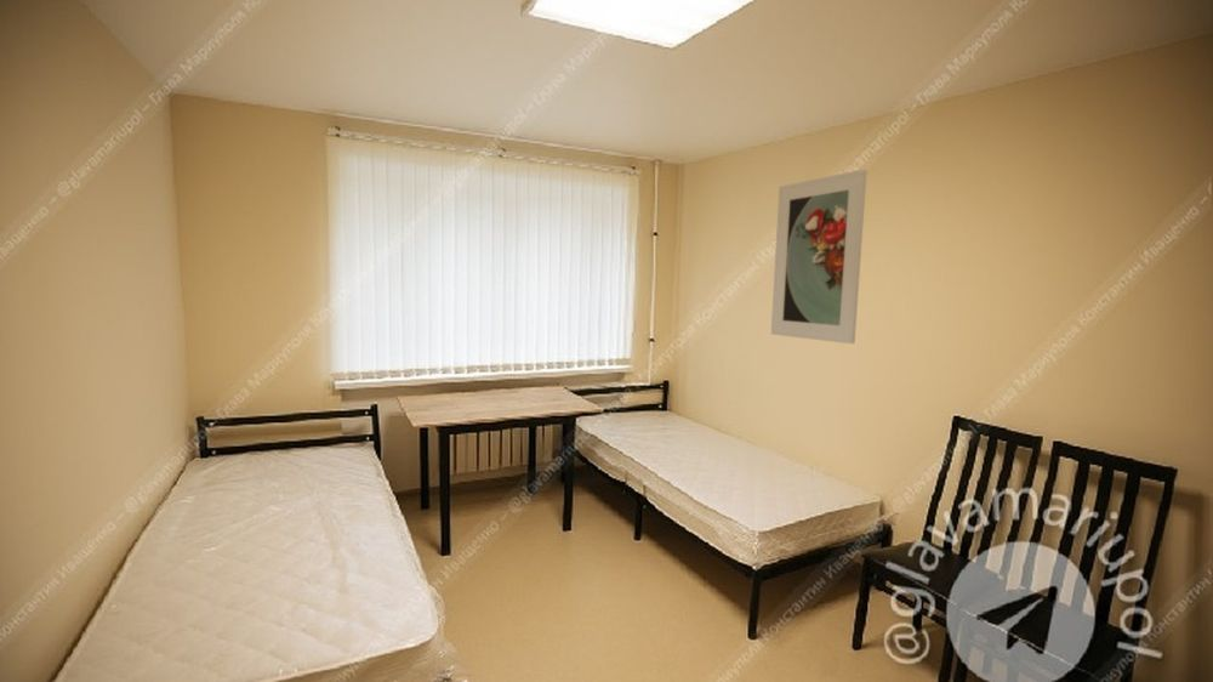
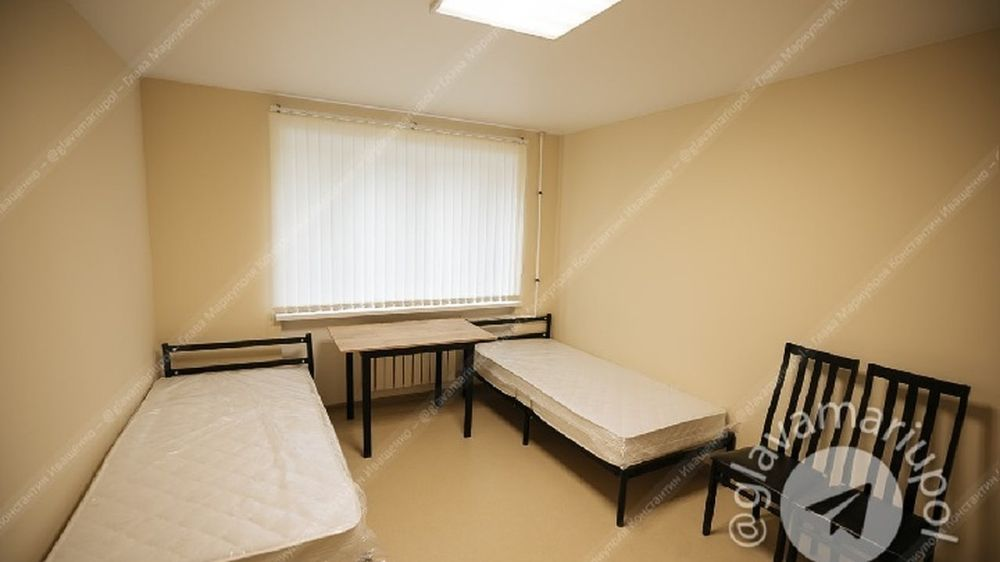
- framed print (814, 260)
